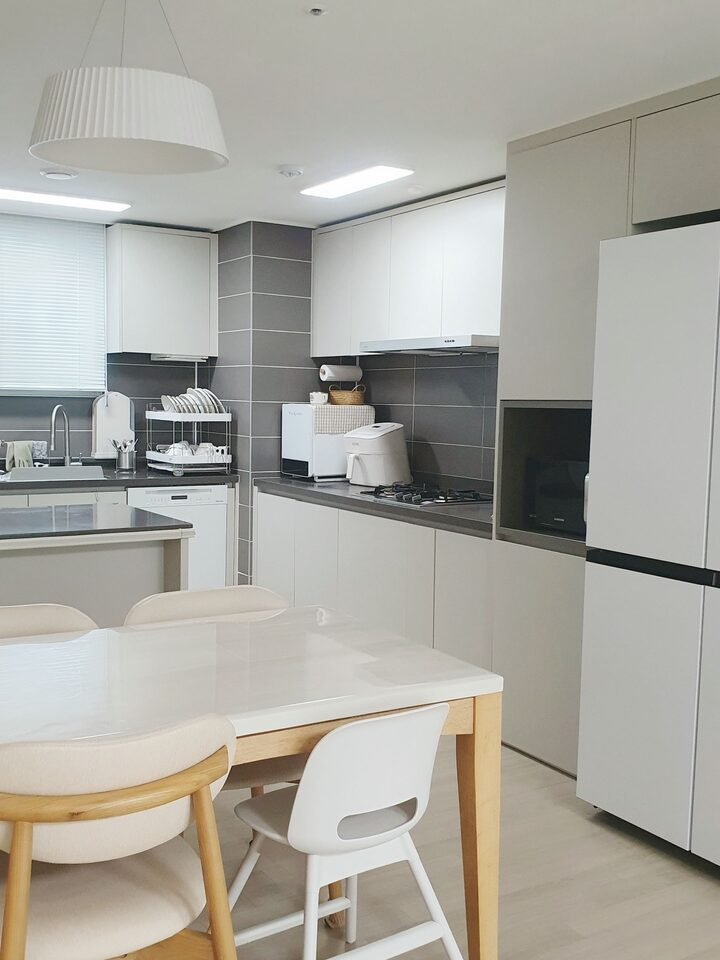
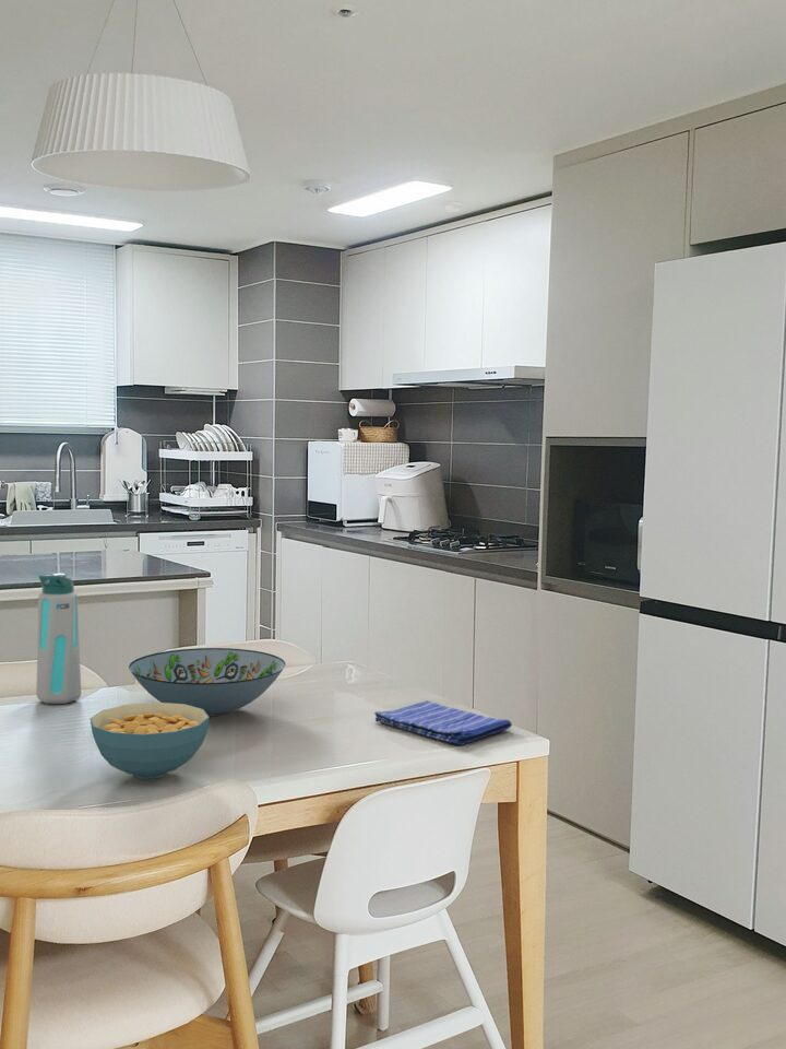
+ decorative bowl (207, 687)
+ water bottle (57, 637)
+ dish towel (442, 719)
+ cereal bowl (150, 745)
